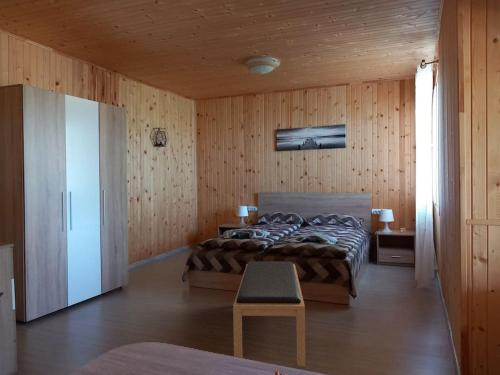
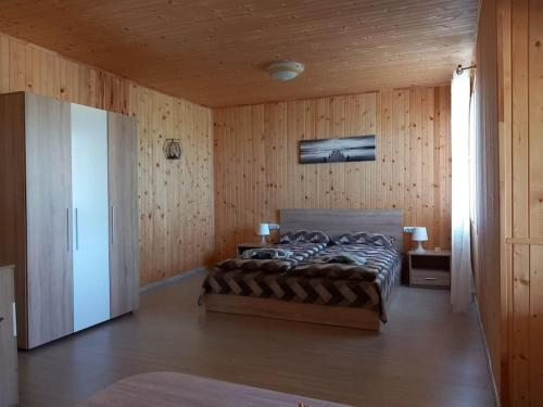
- bench (270, 301)
